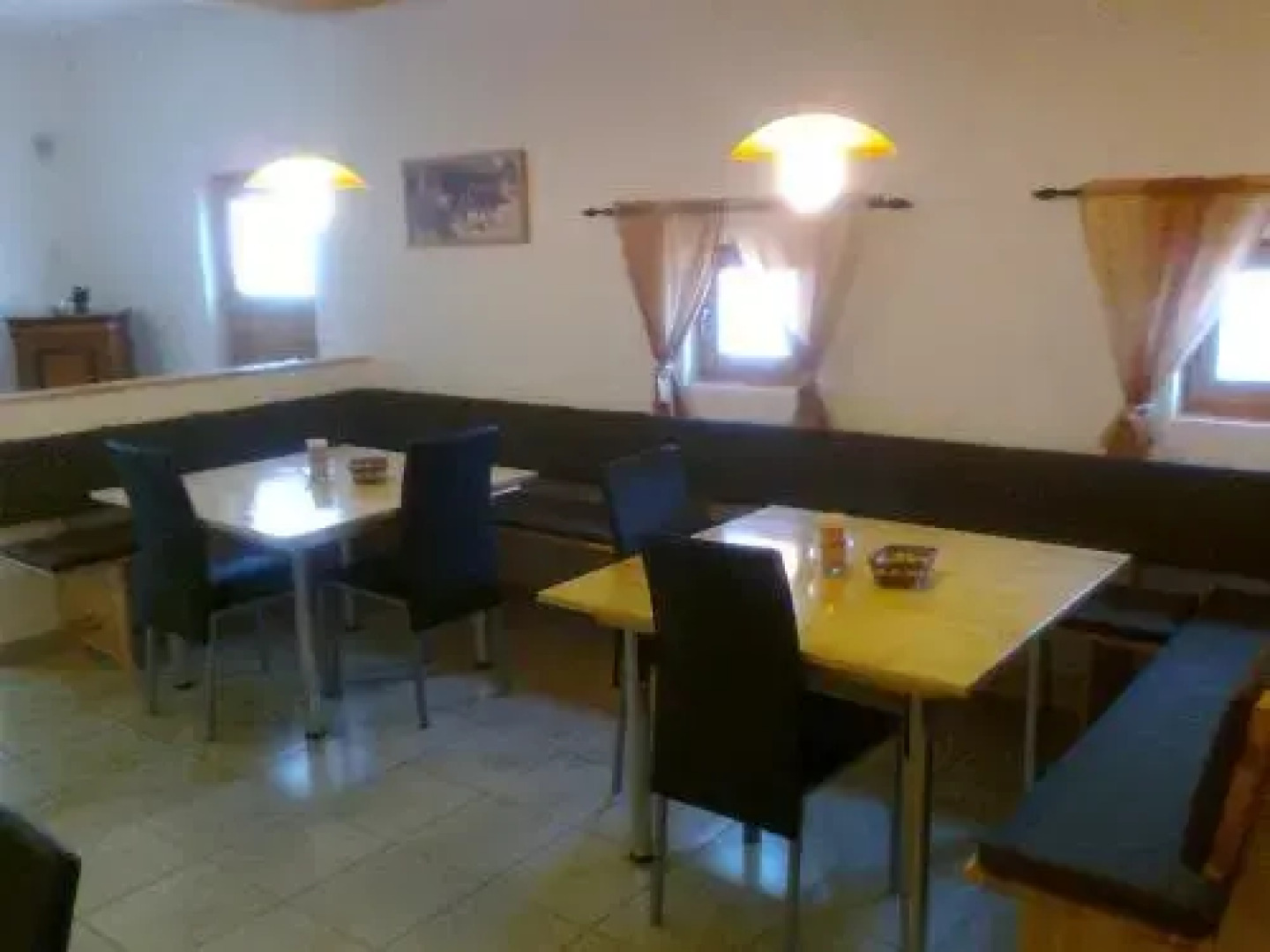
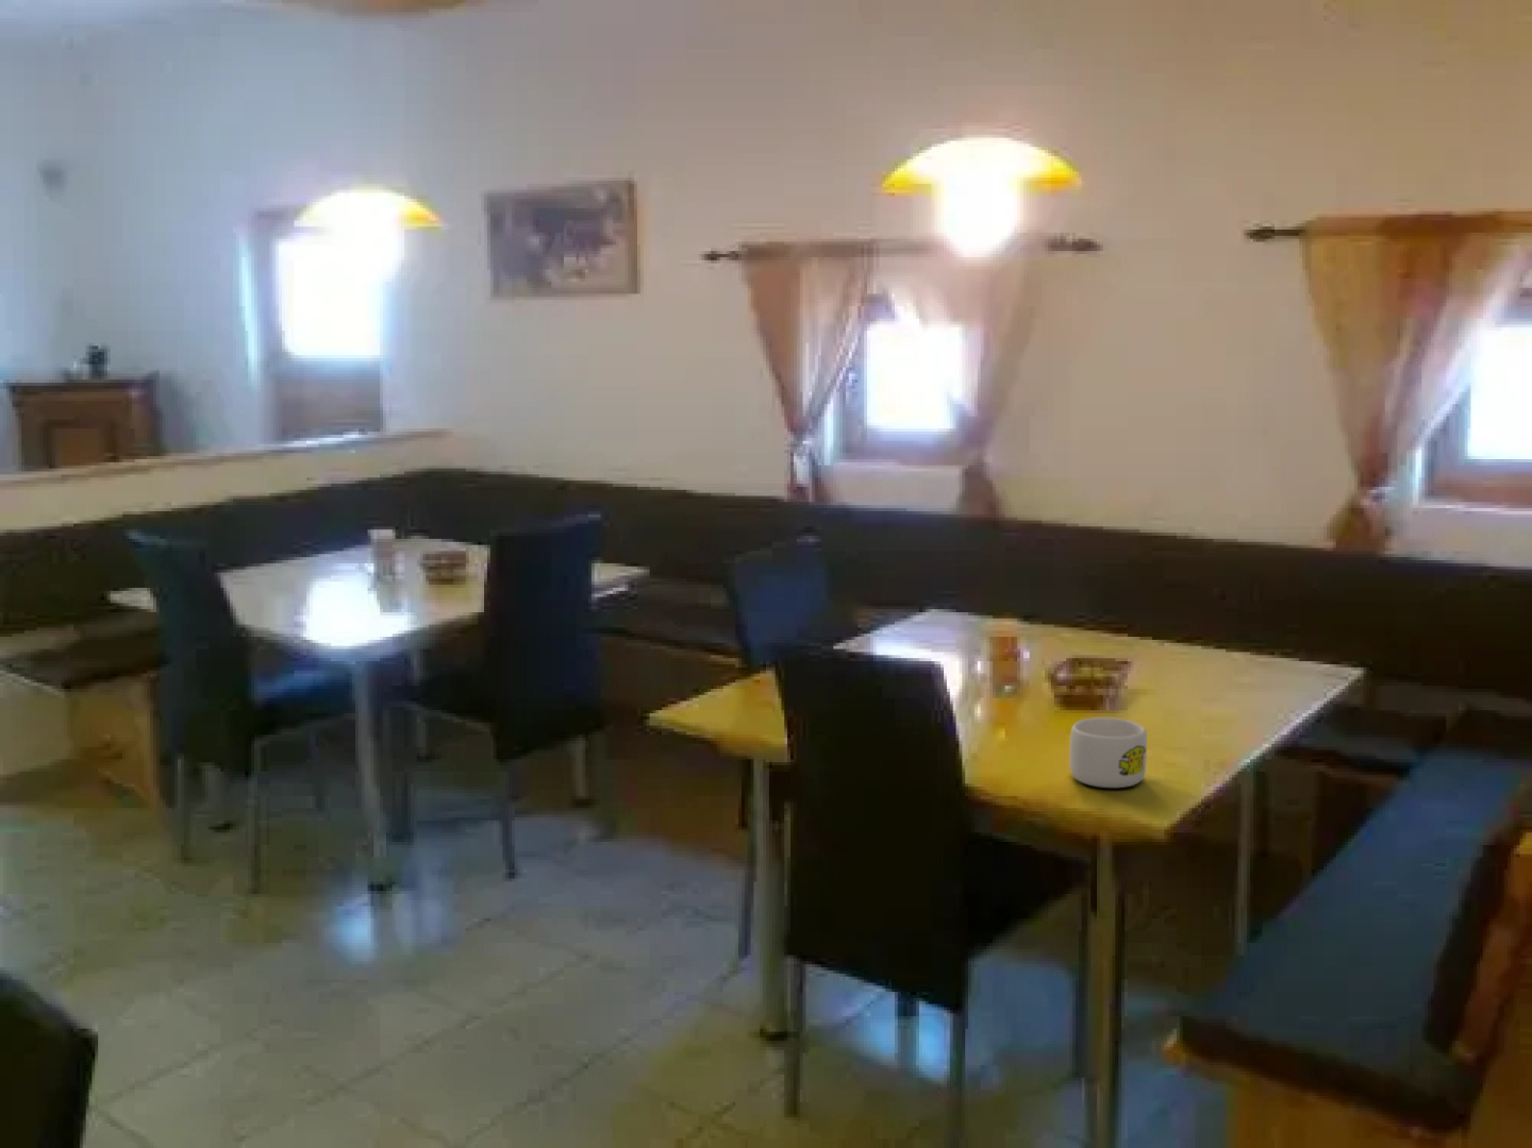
+ mug (1109, 752)
